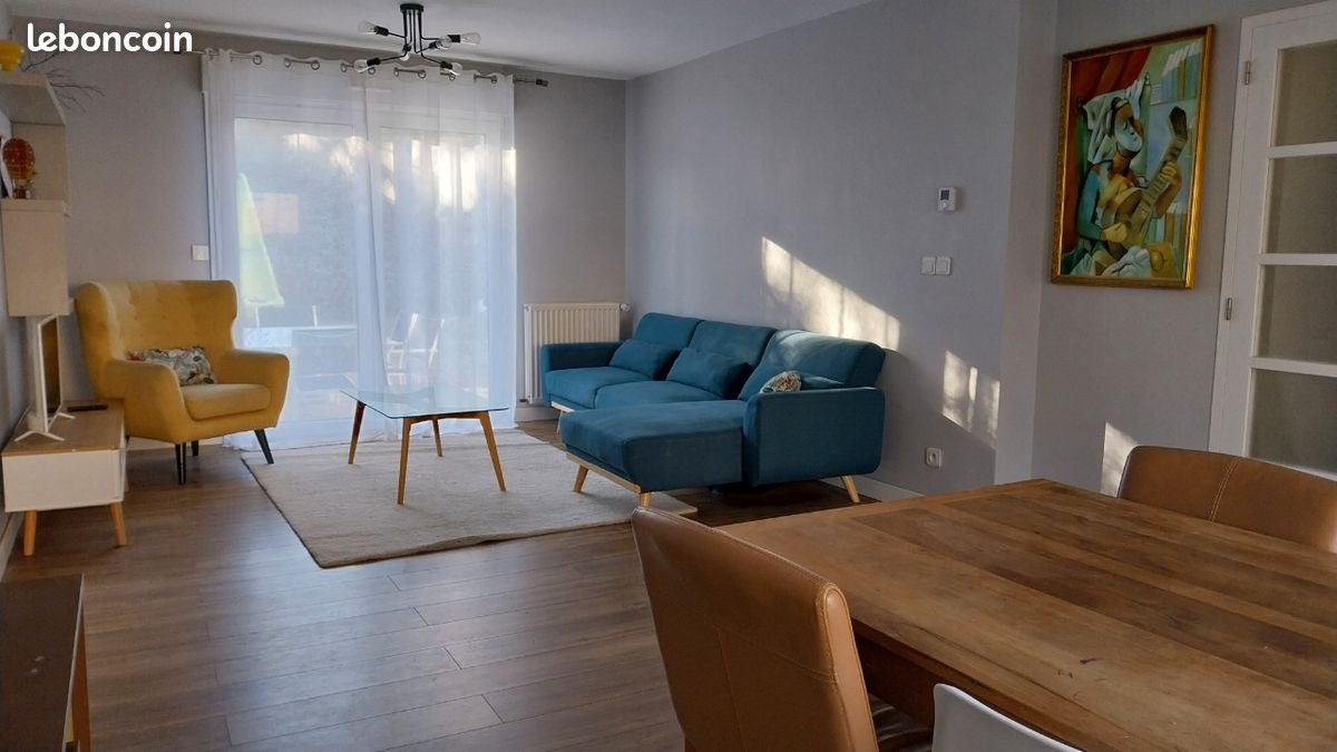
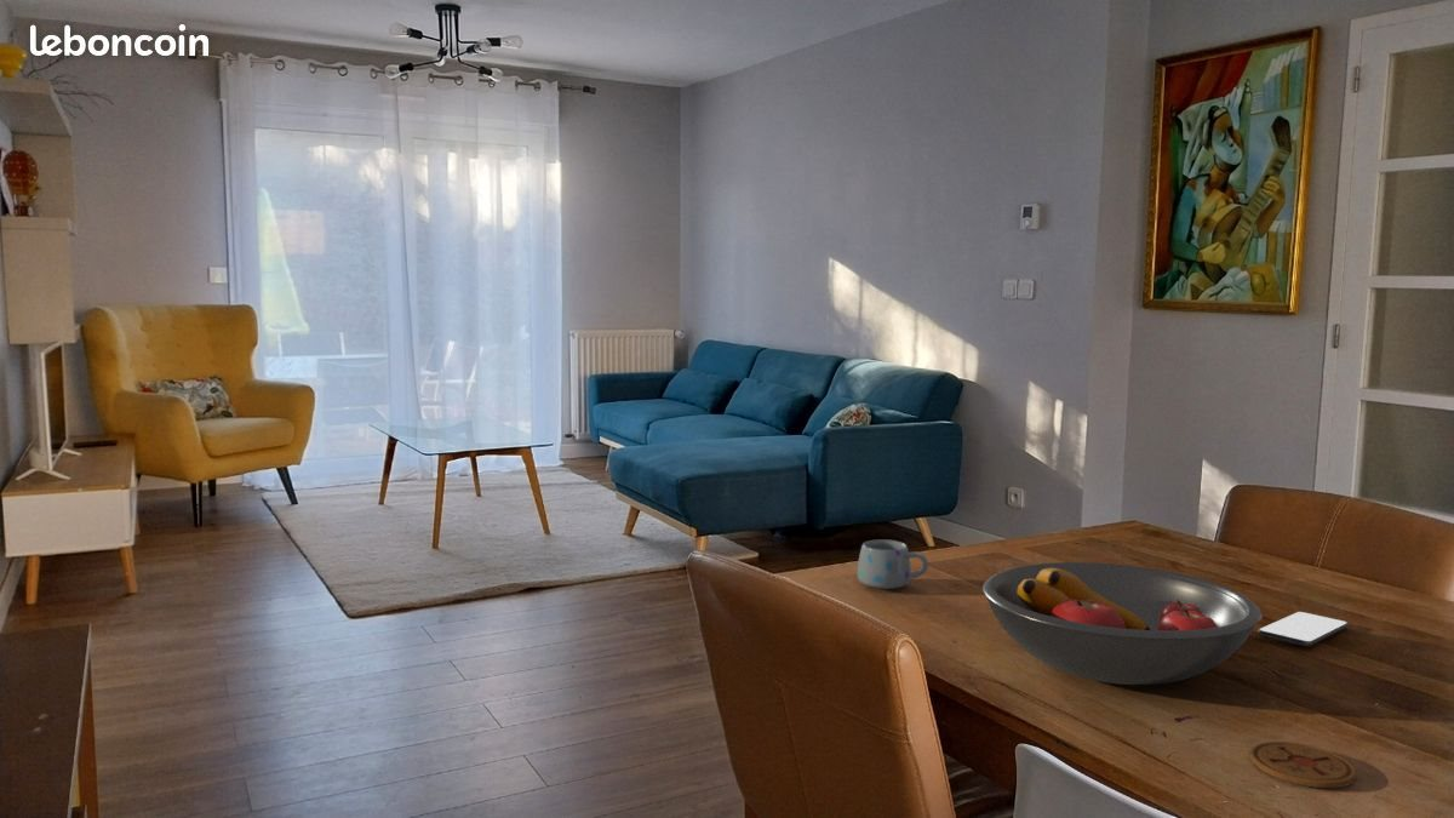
+ fruit bowl (1115, 619)
+ coaster (1301, 763)
+ mug (892, 566)
+ smartphone (1303, 628)
